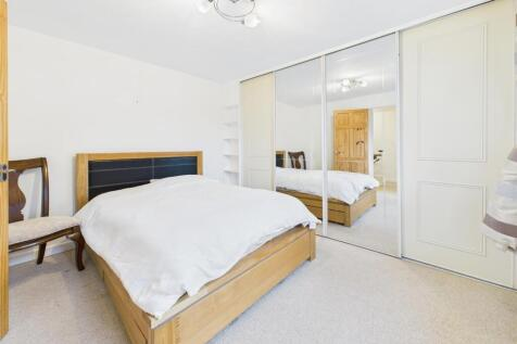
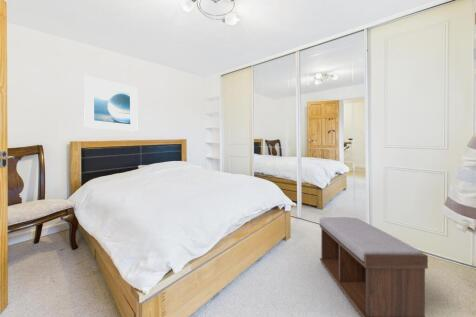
+ bench (360, 259)
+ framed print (112, 106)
